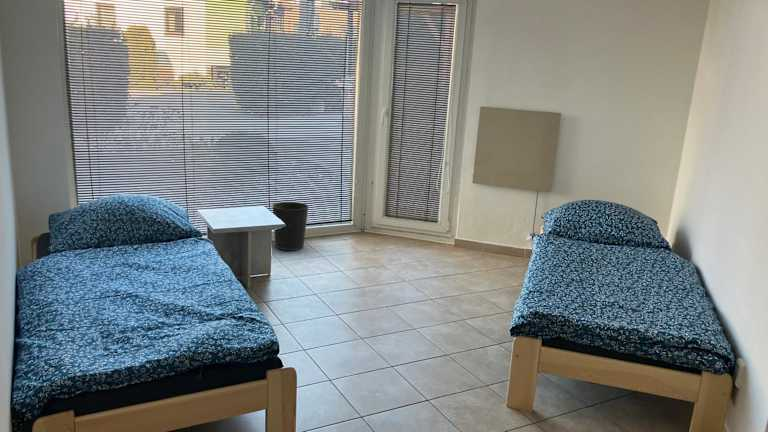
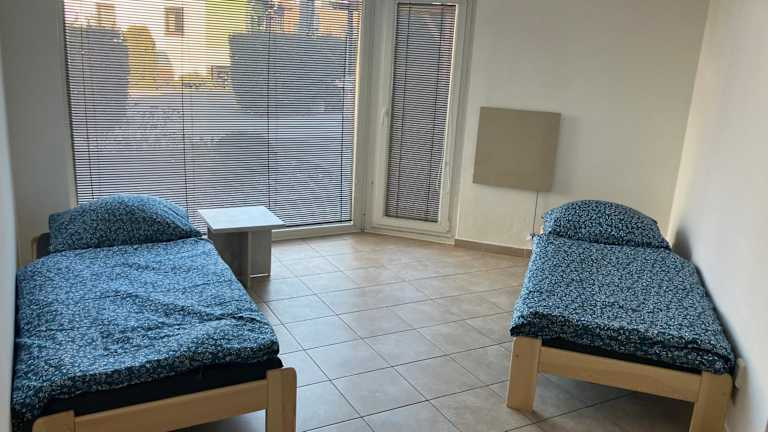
- wastebasket (289, 226)
